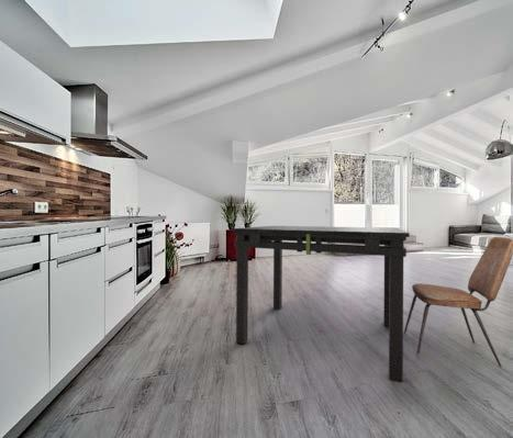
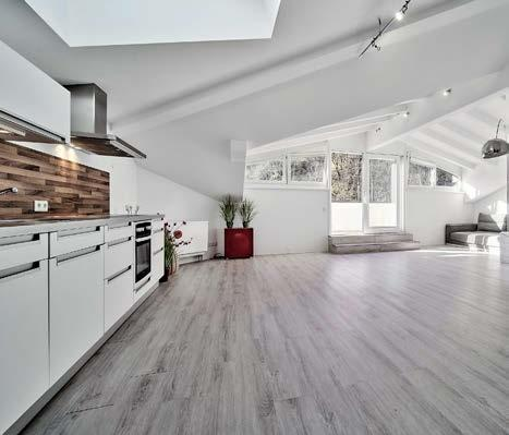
- dining chair (456, 292)
- dining table (320, 252)
